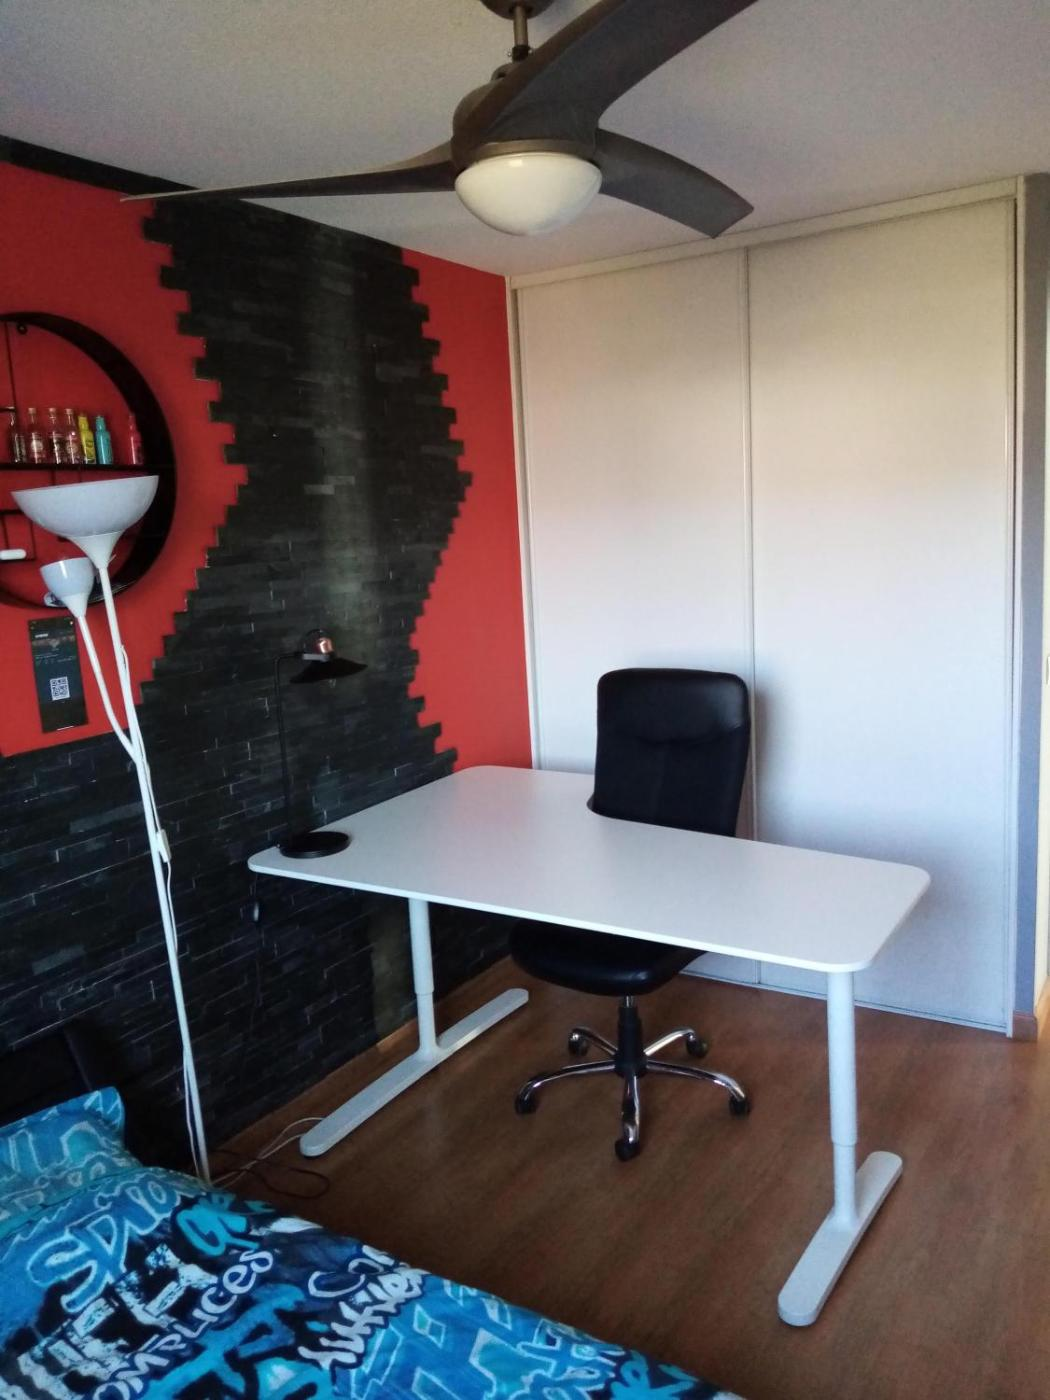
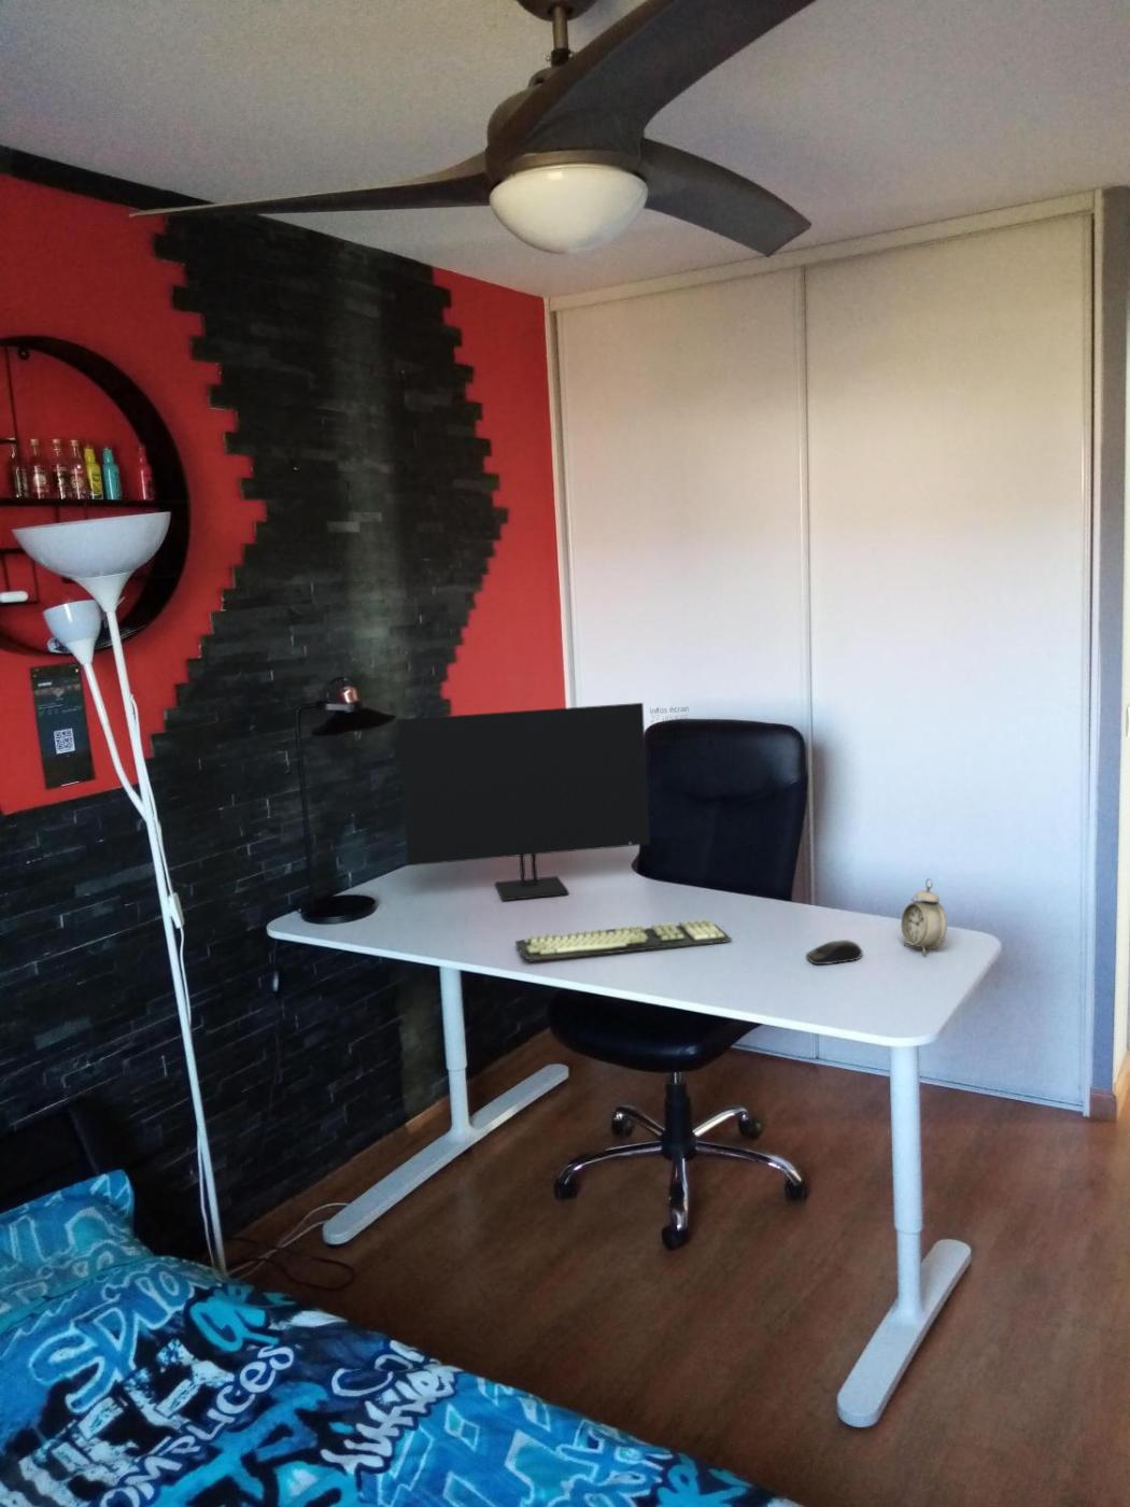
+ keyboard (622, 936)
+ computer monitor (565, 796)
+ alarm clock (923, 914)
+ computer mouse (833, 950)
